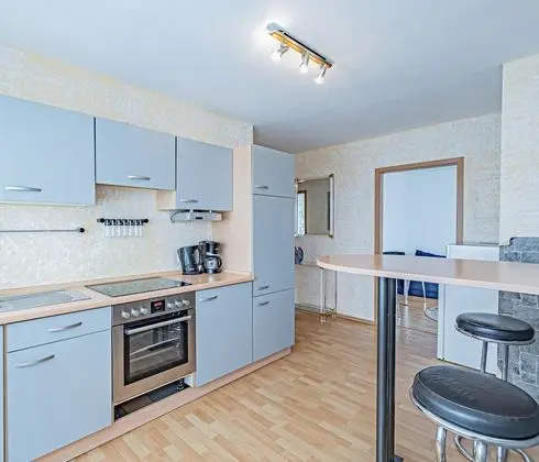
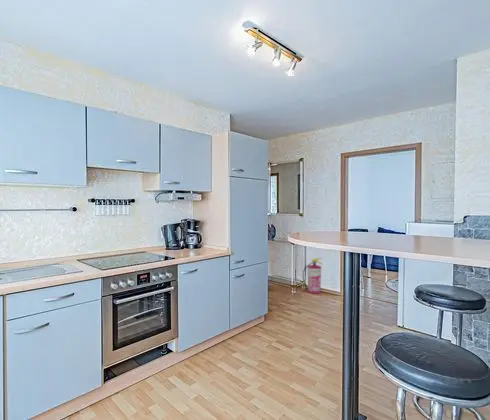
+ fire extinguisher (313, 274)
